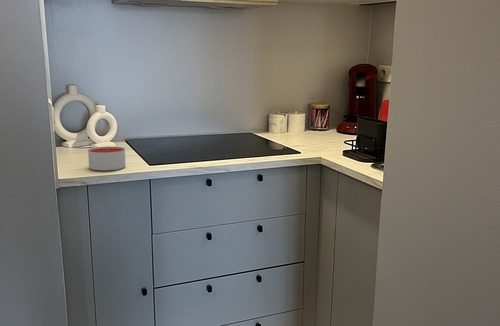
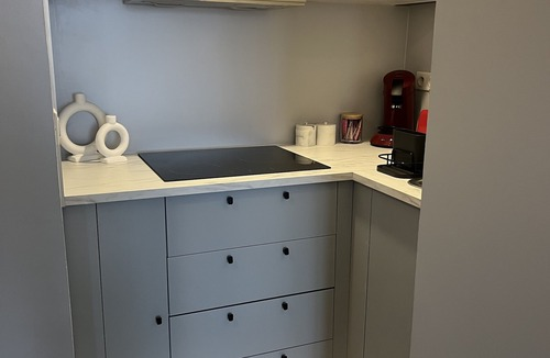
- candle (107, 157)
